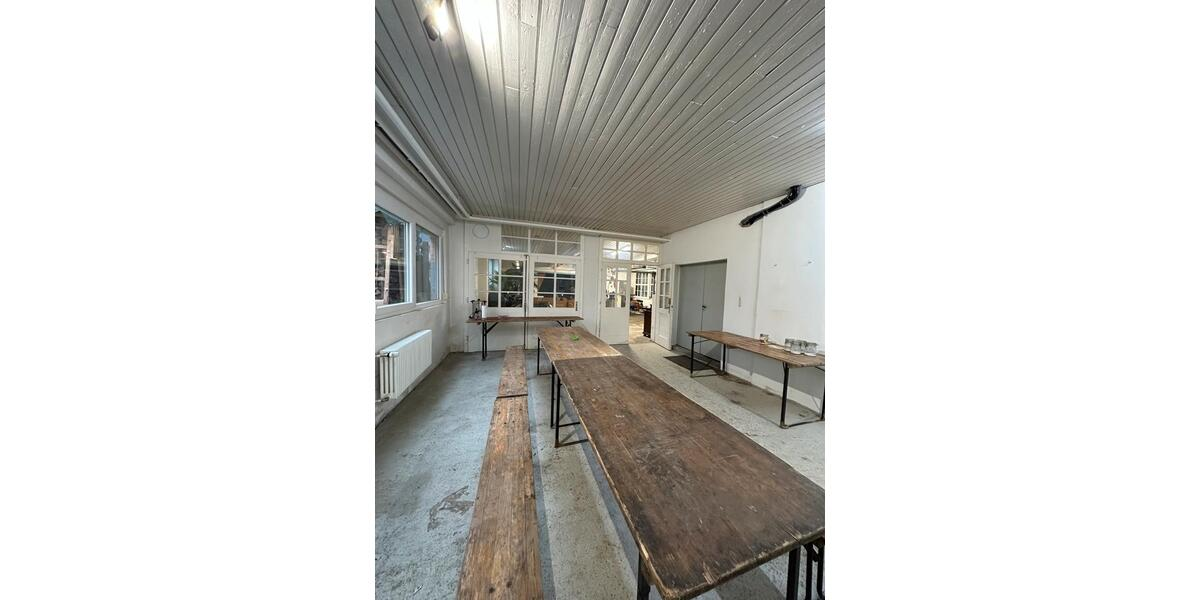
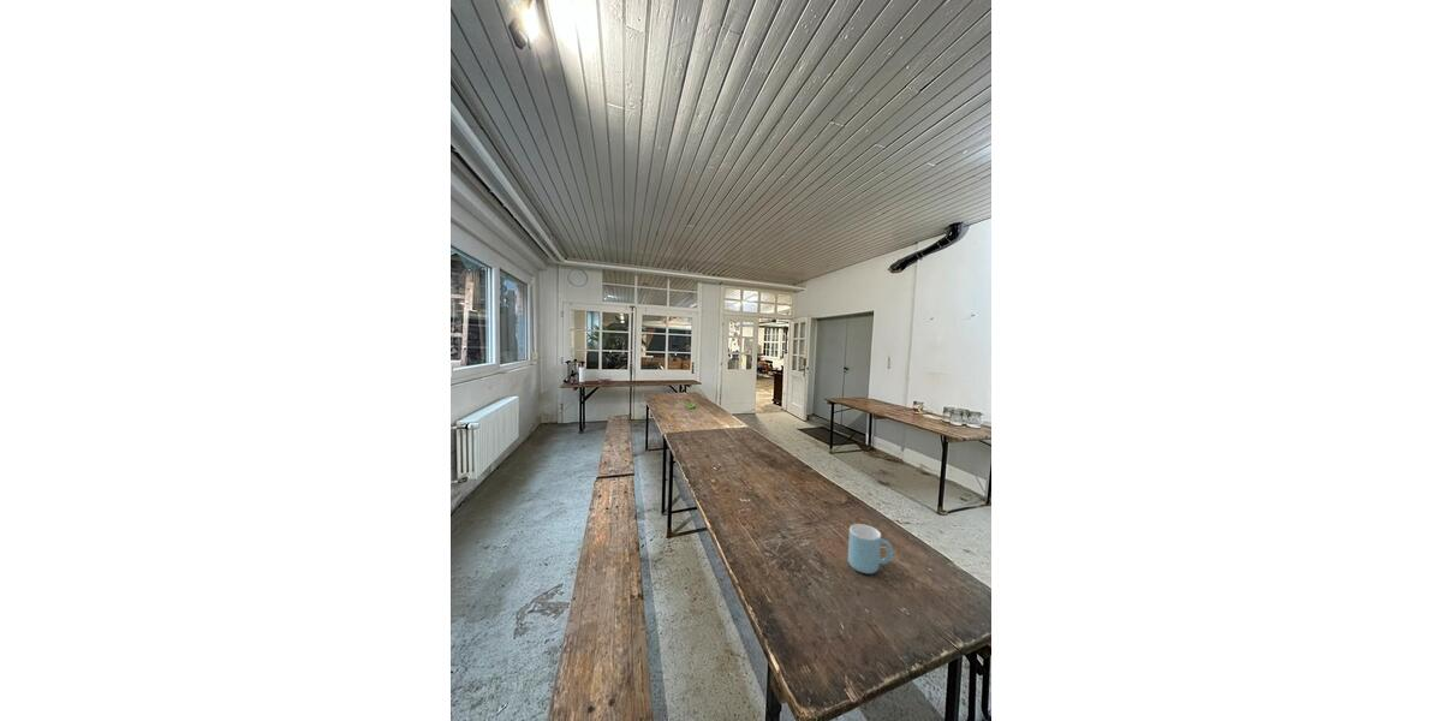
+ mug (870, 549)
